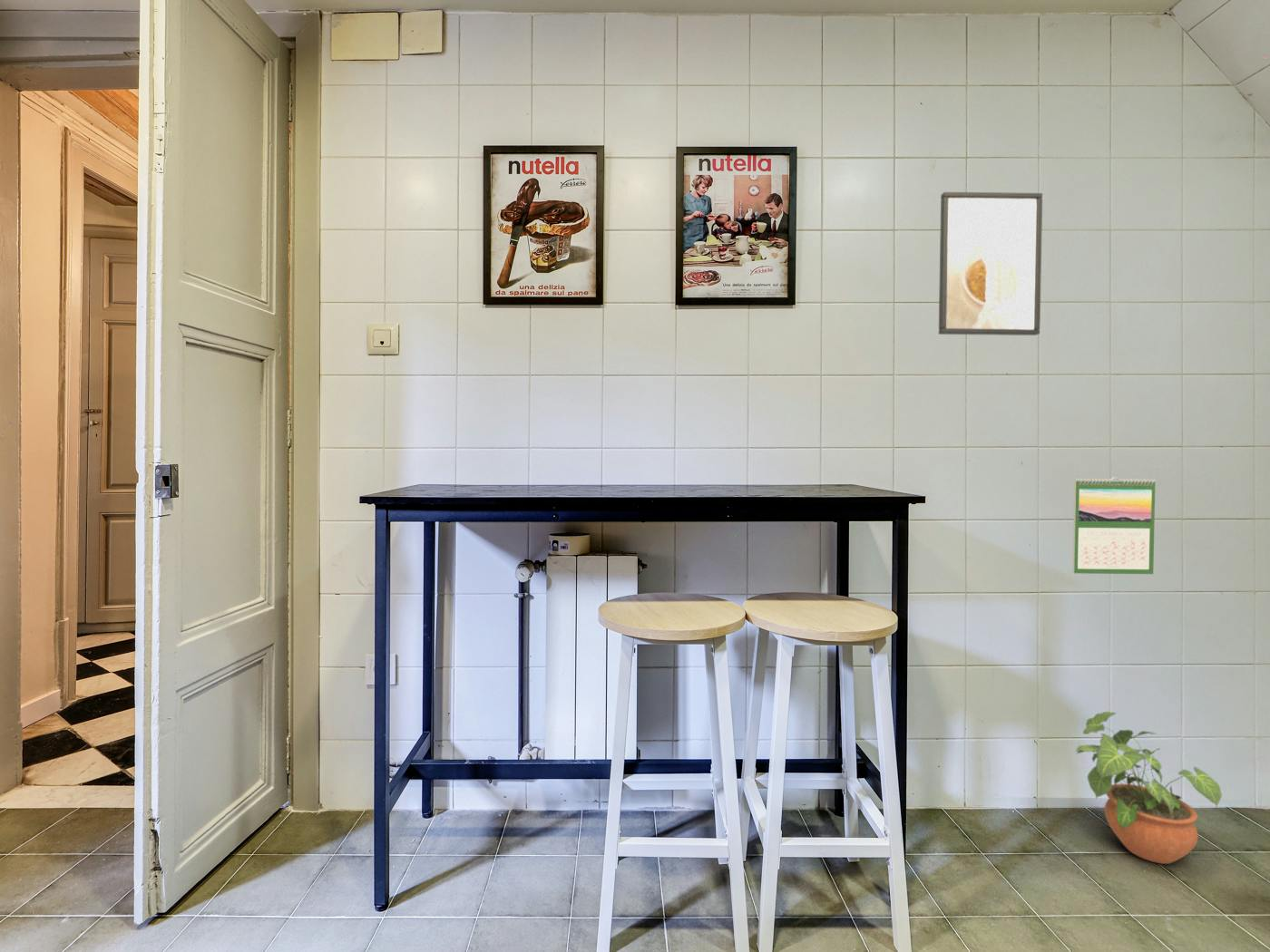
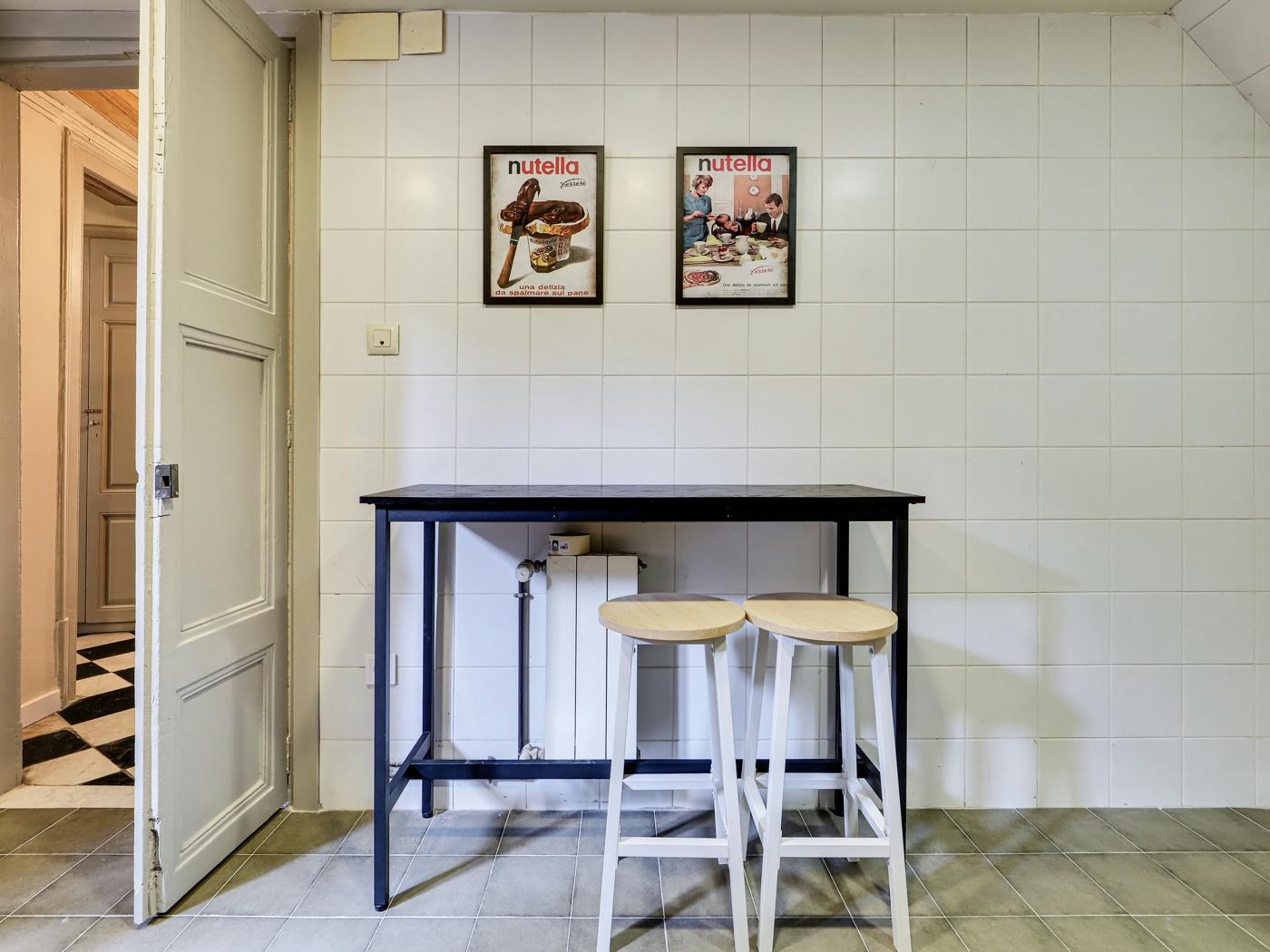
- calendar (1113, 525)
- potted plant (1131, 782)
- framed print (990, 264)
